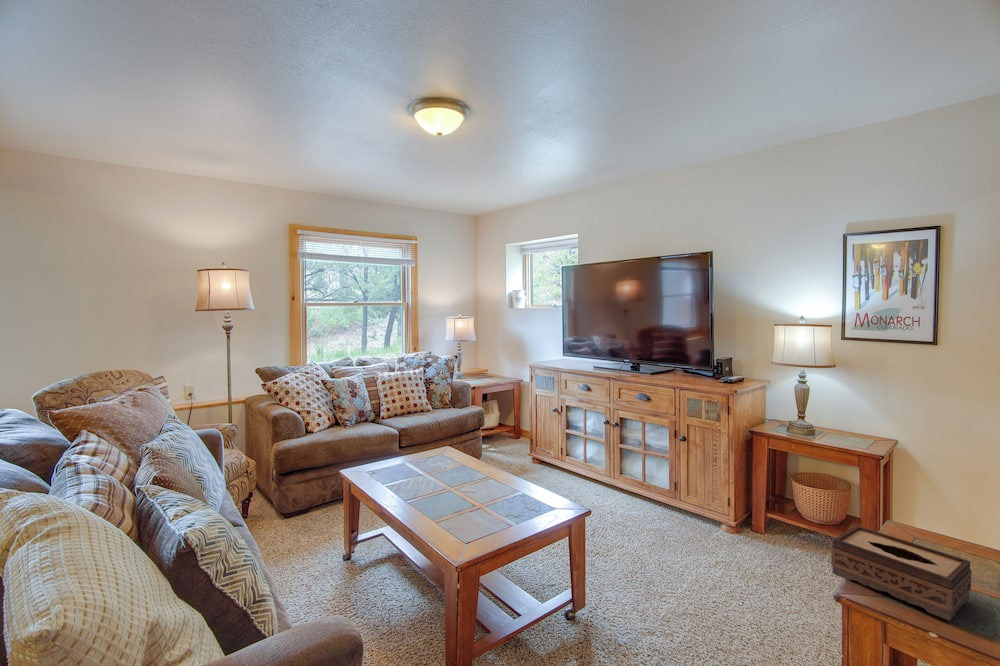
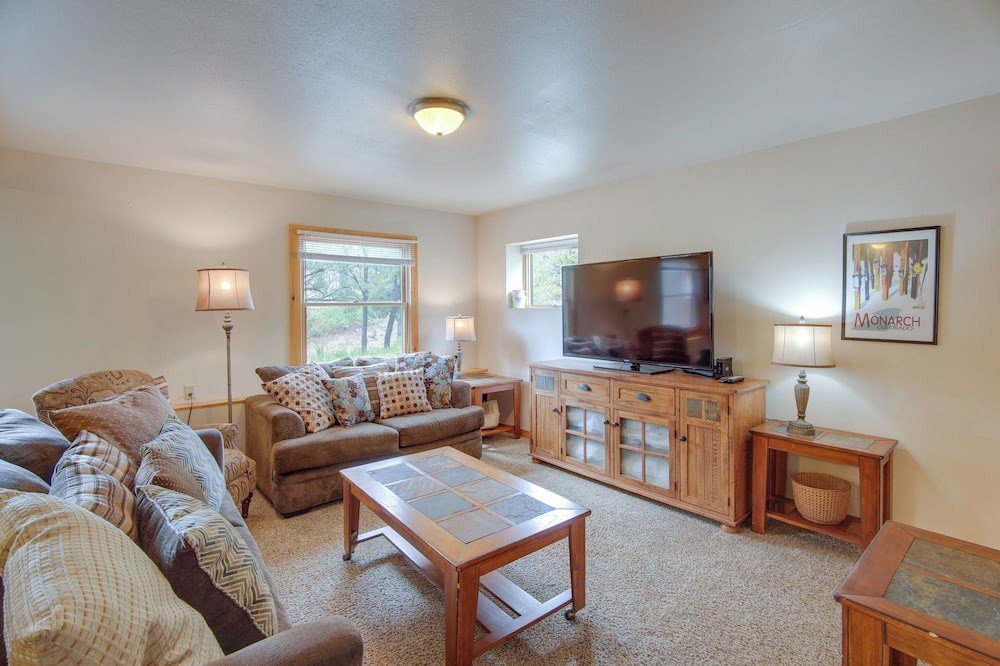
- tissue box (898, 567)
